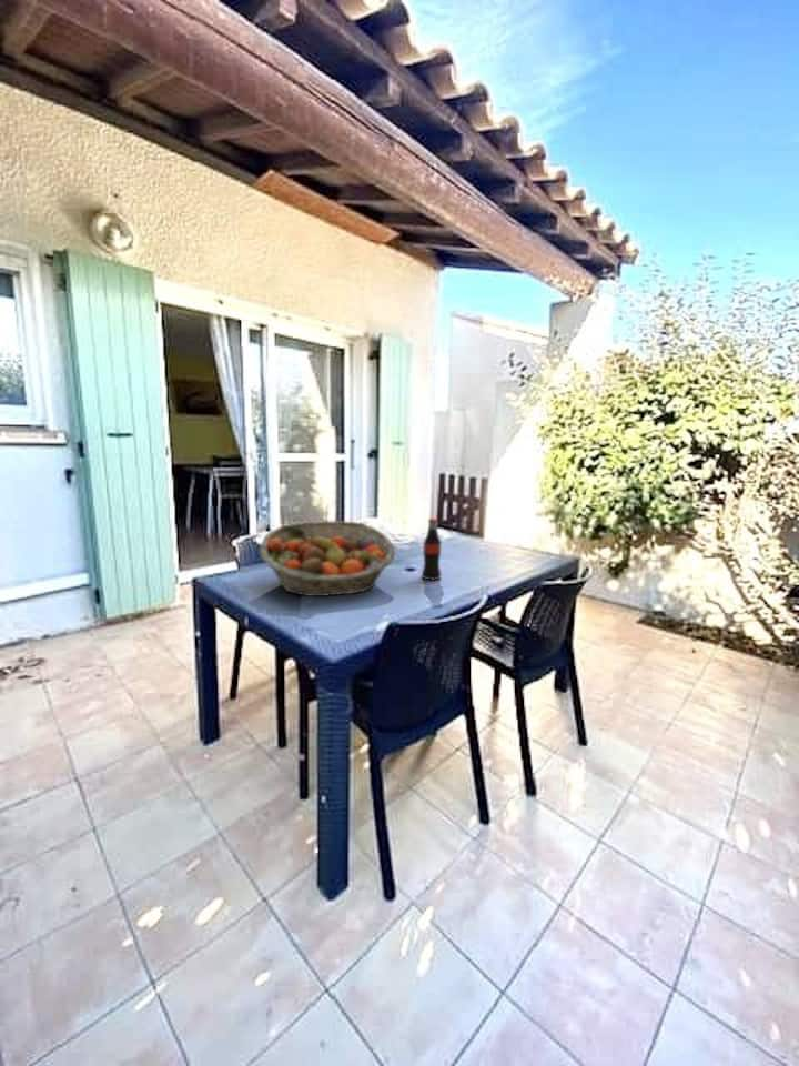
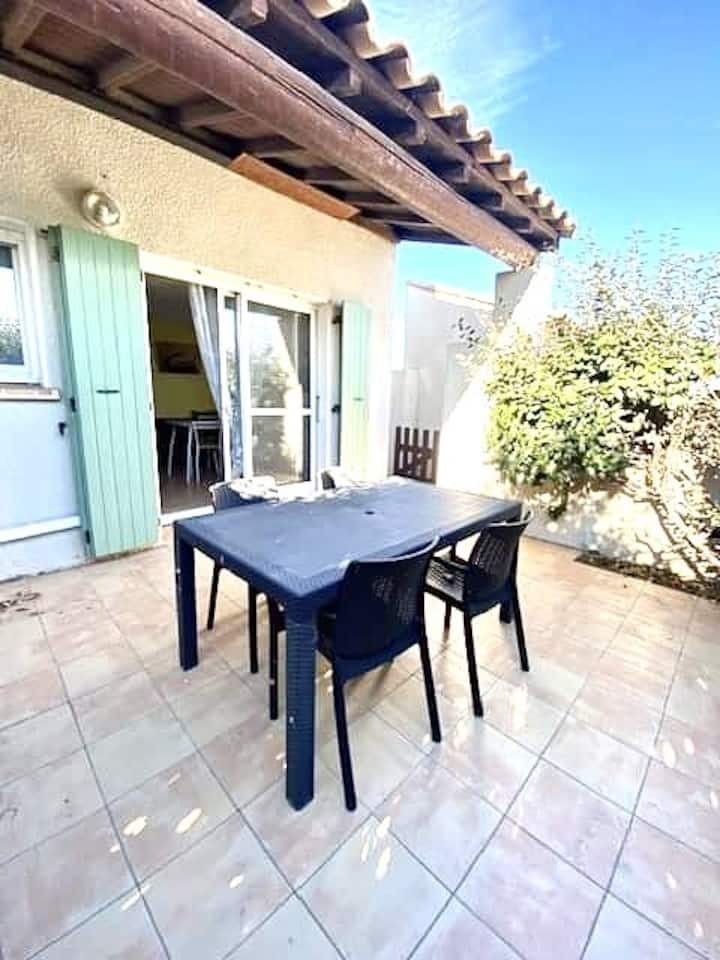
- bottle (432, 547)
- fruit basket (328, 556)
